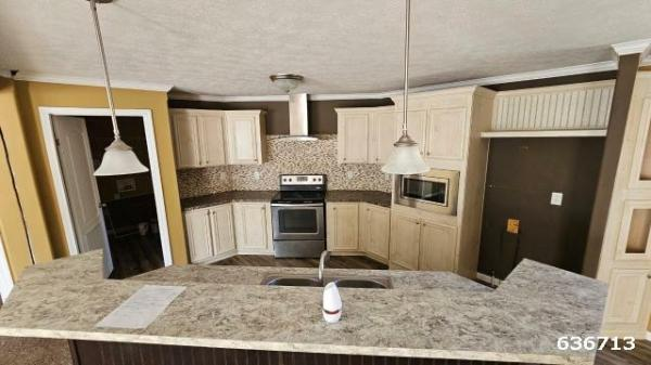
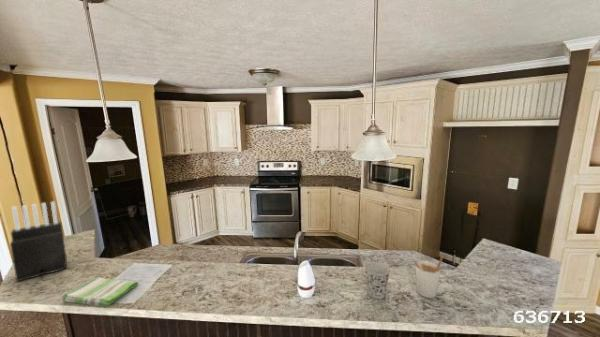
+ knife block (38, 239)
+ utensil holder (428, 276)
+ dish towel (102, 289)
+ cup (376, 280)
